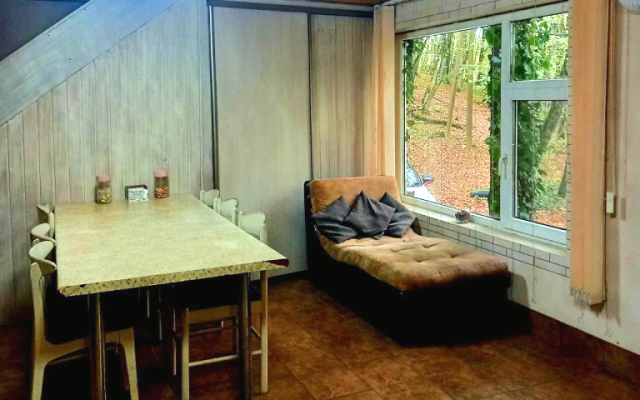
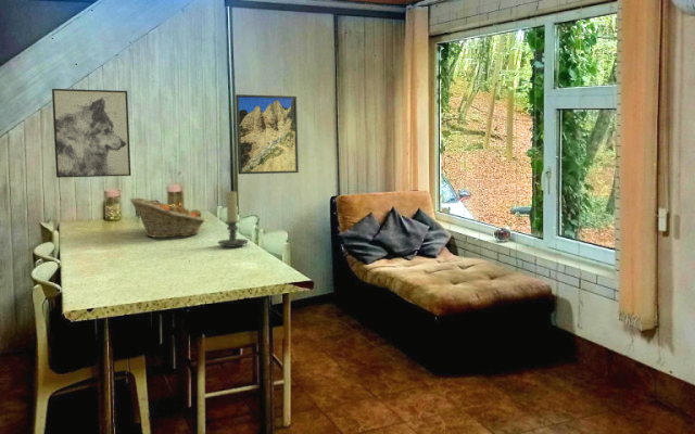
+ fruit basket (167, 216)
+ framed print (267, 135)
+ wall art (92, 133)
+ candle holder (231, 217)
